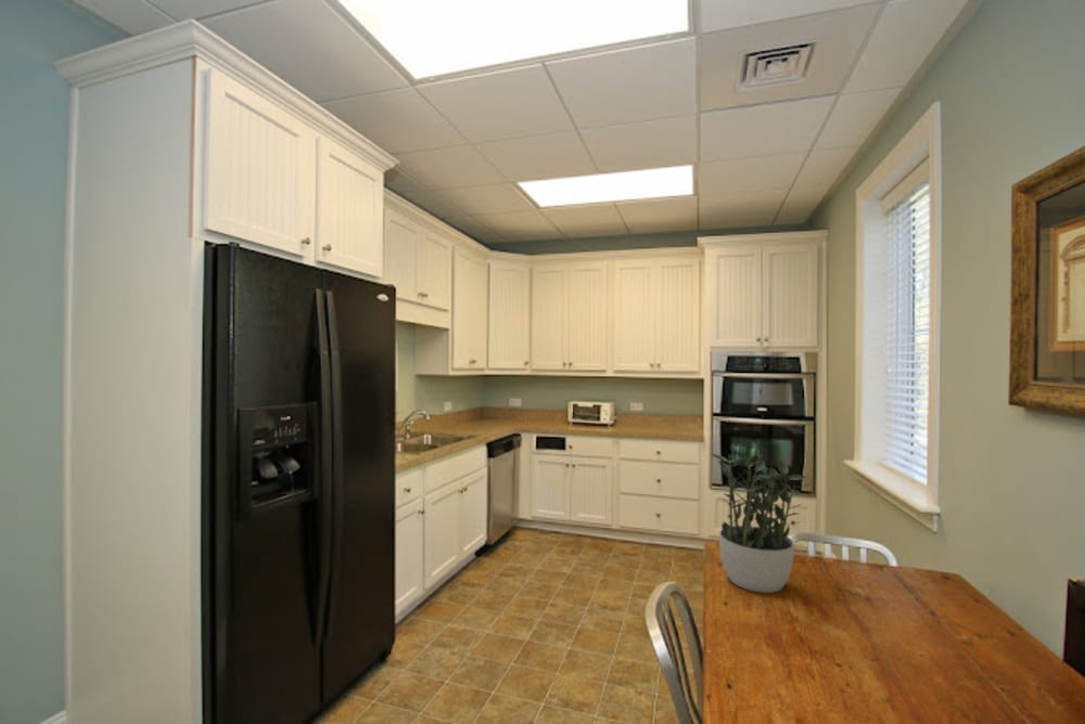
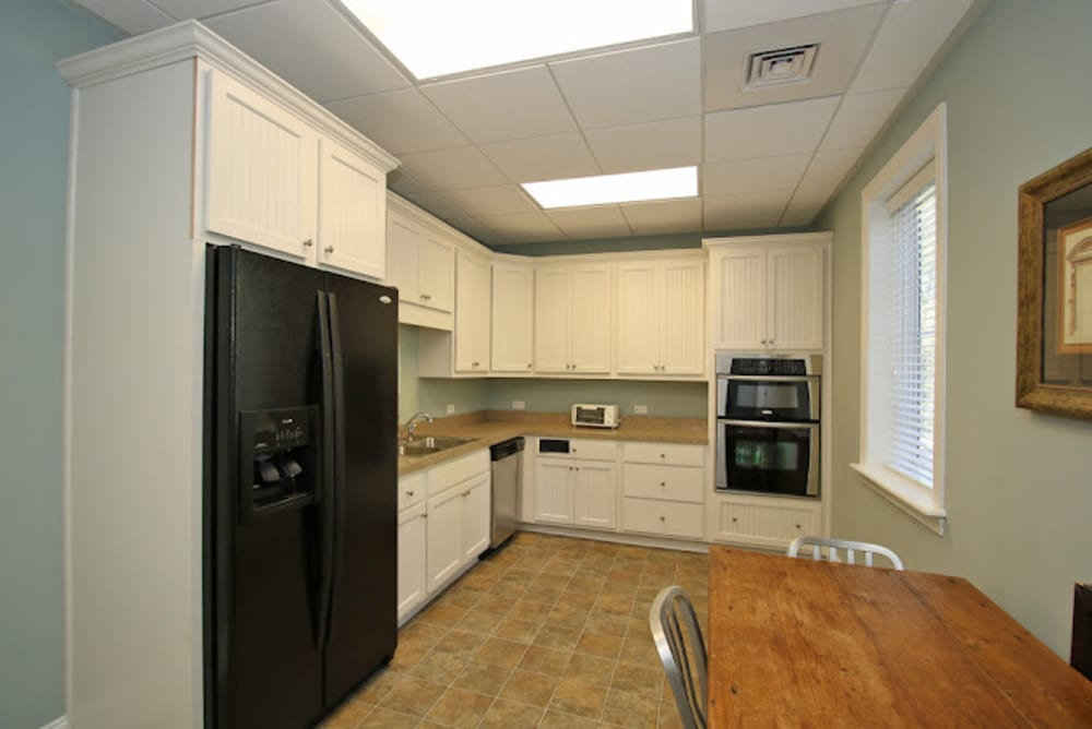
- potted plant (758, 513)
